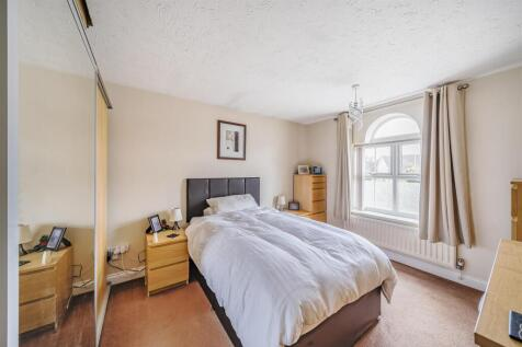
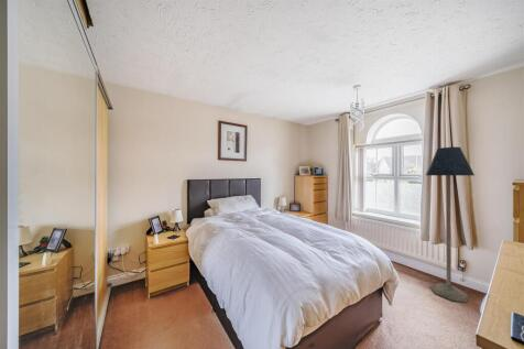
+ floor lamp (448, 220)
